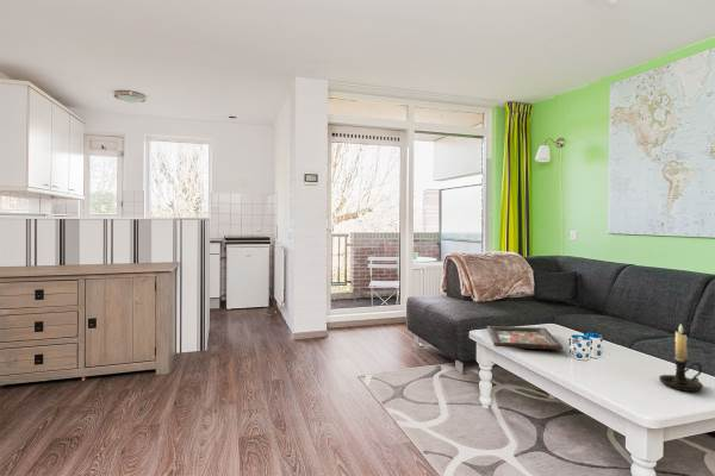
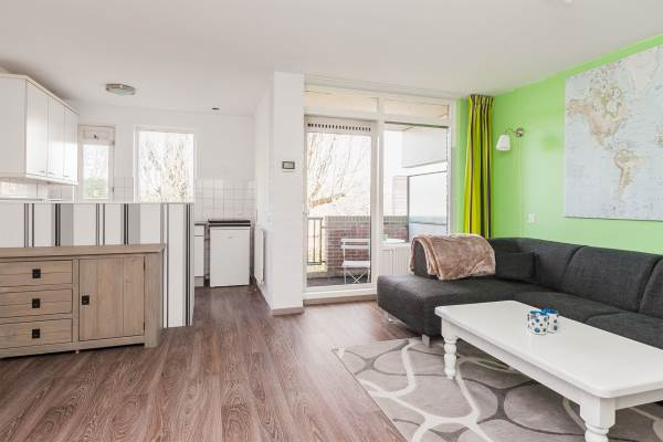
- candle holder (684, 353)
- decorative tray (521, 336)
